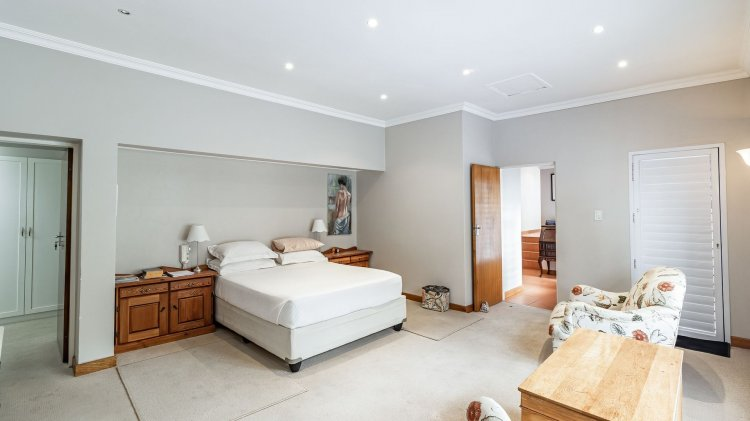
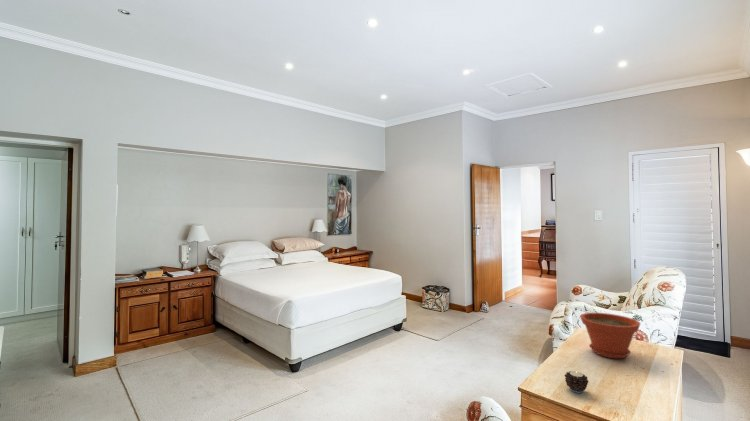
+ candle (576, 380)
+ plant pot (609, 336)
